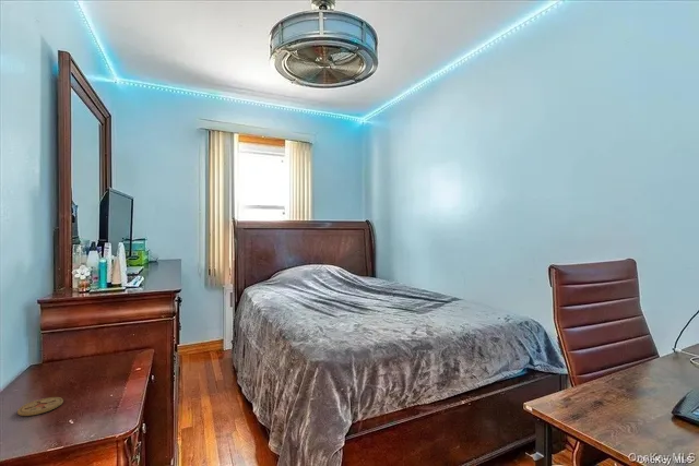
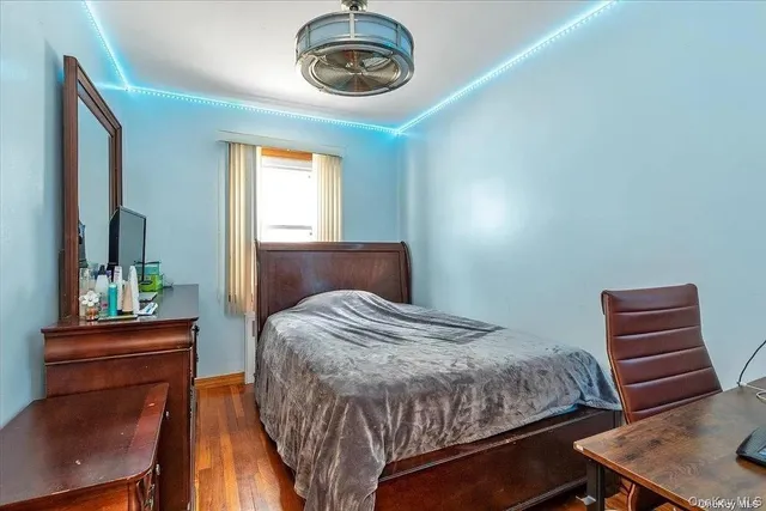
- coaster (40, 406)
